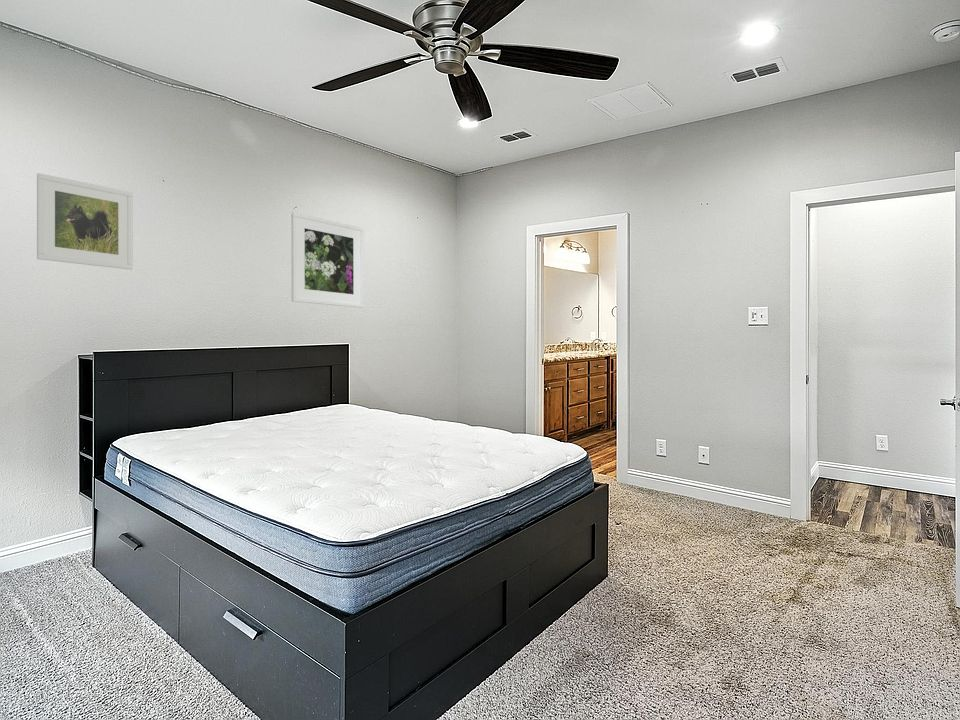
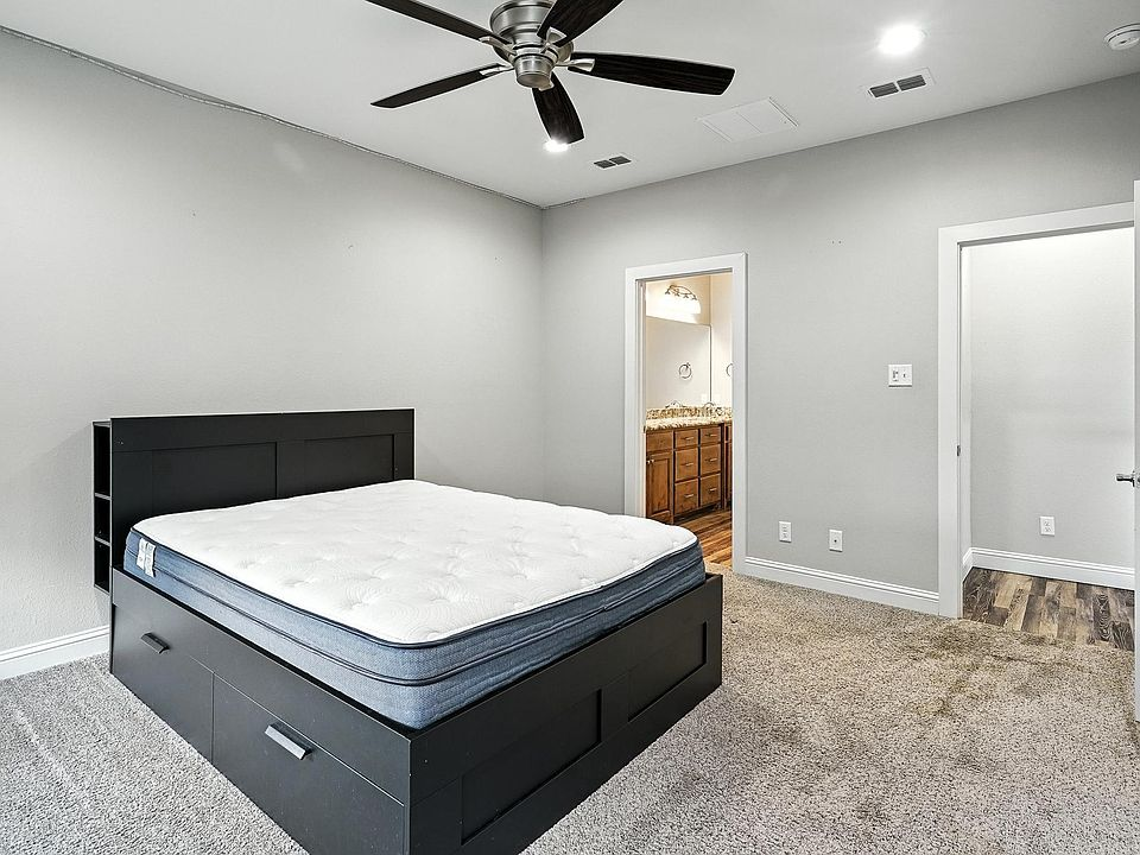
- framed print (87, 224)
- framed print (329, 262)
